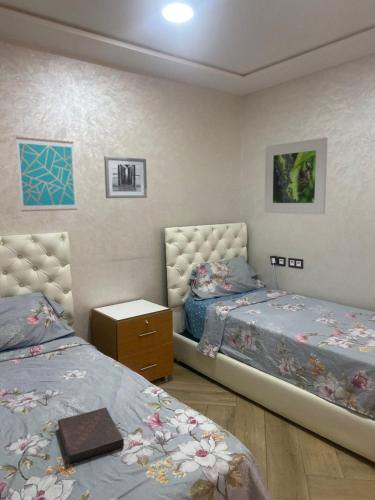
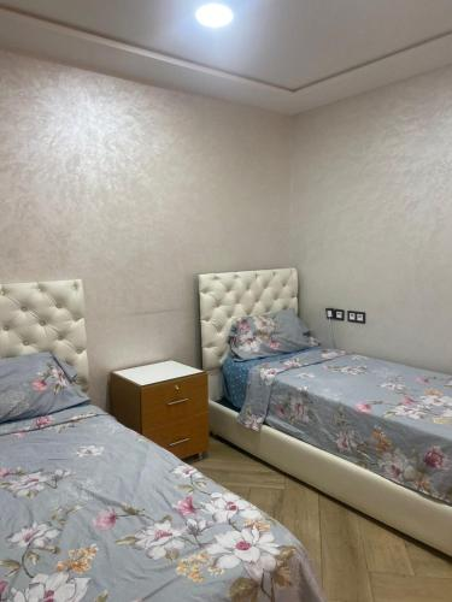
- book (89, 432)
- wall art (48, 175)
- wall art (126, 178)
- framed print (293, 178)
